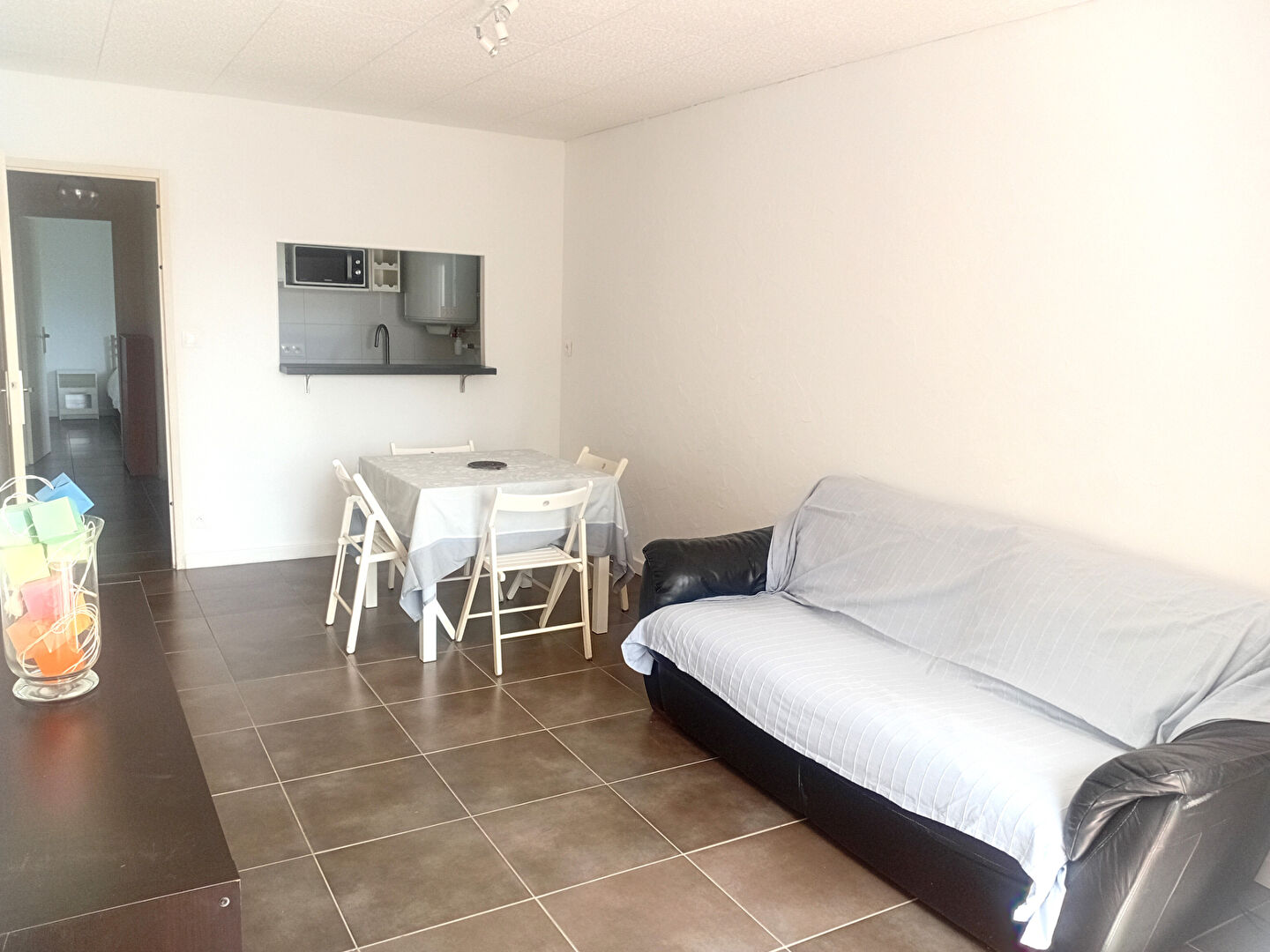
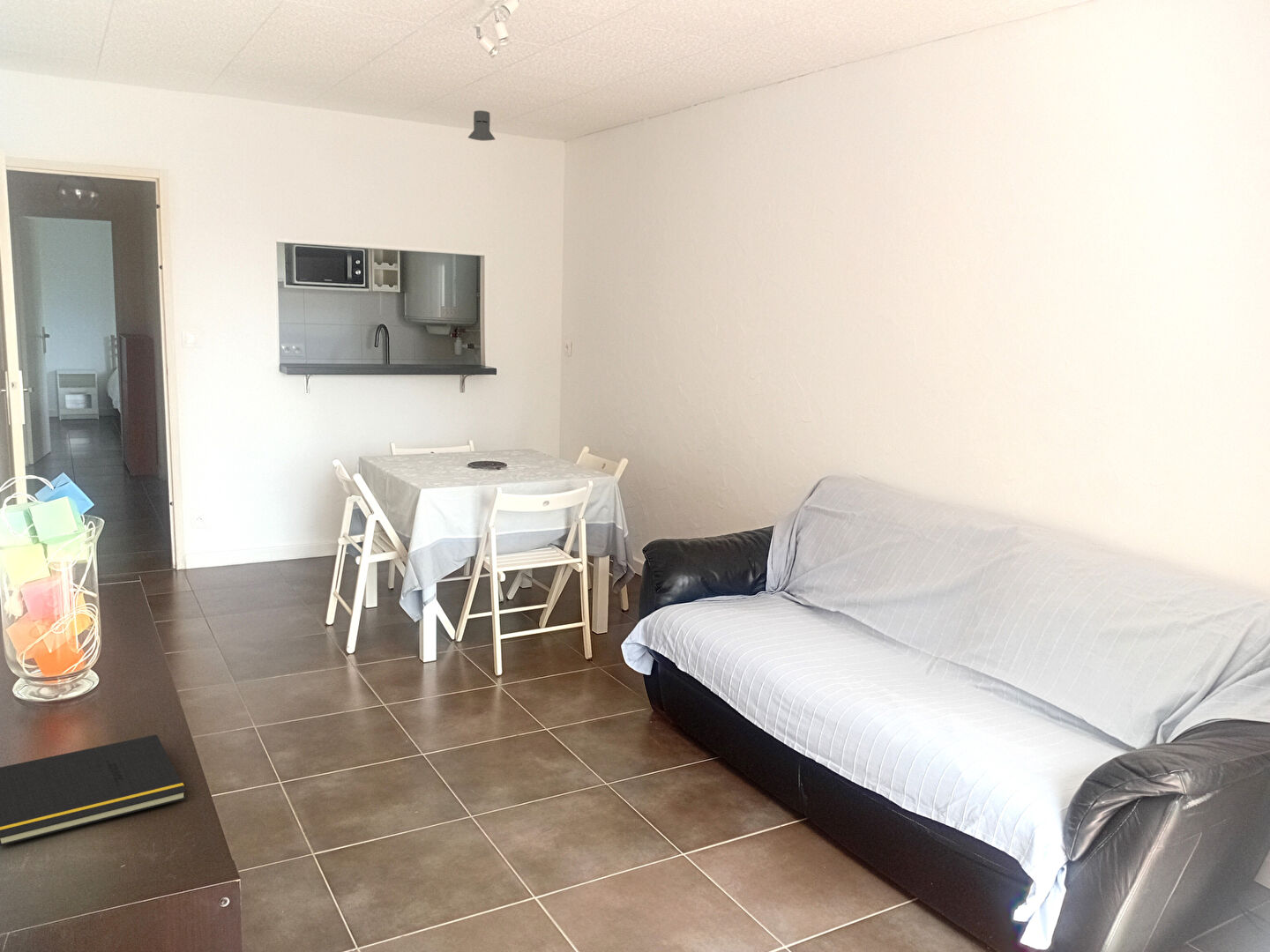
+ knight helmet (482, 127)
+ notepad (85, 785)
